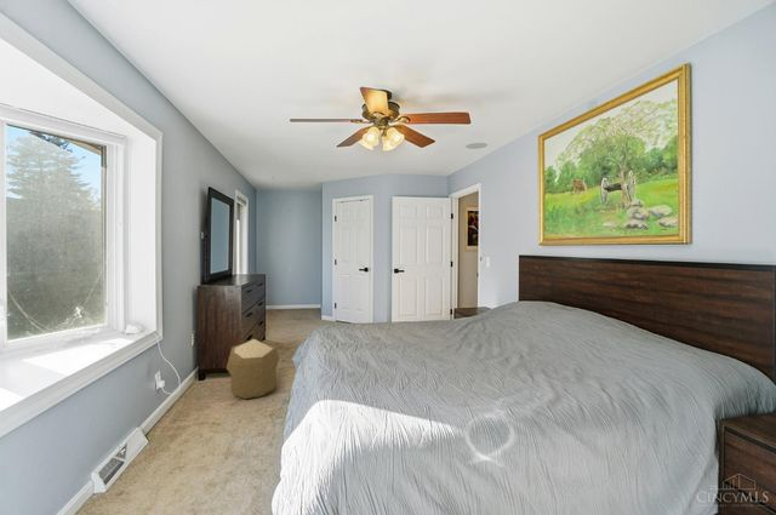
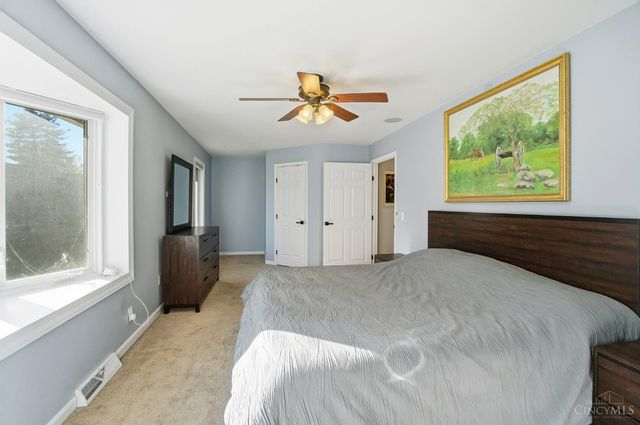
- pouf (253, 365)
